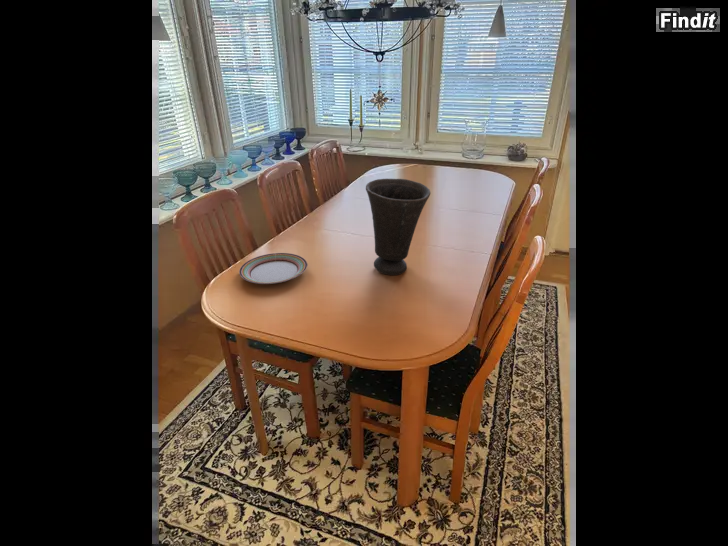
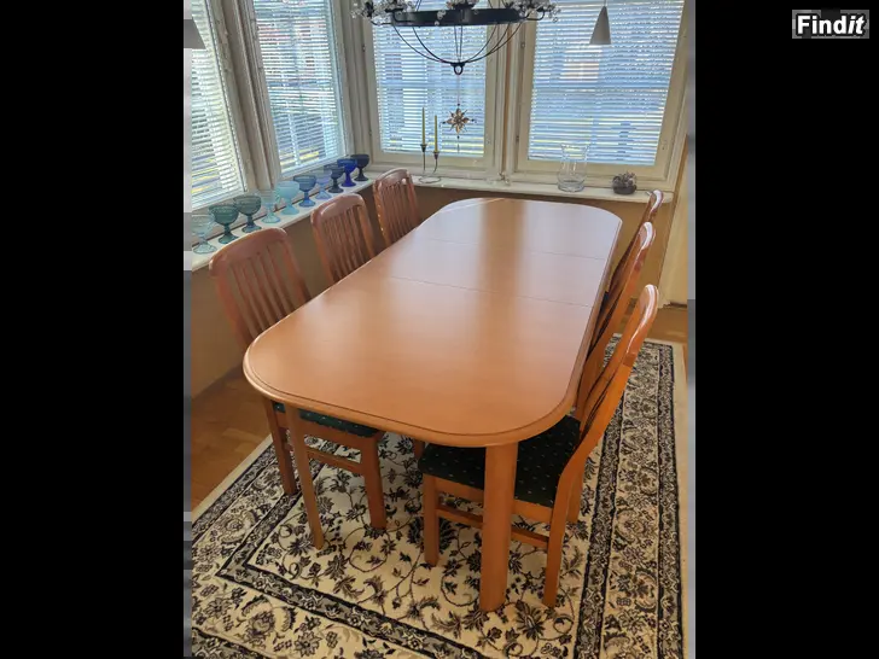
- vase (397, 229)
- plate (274, 269)
